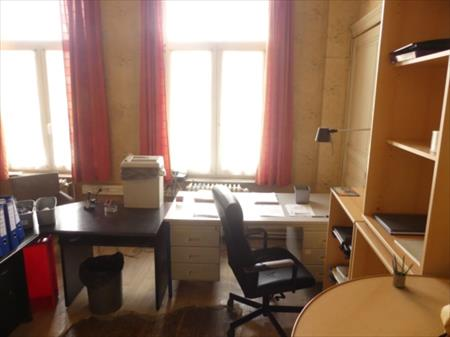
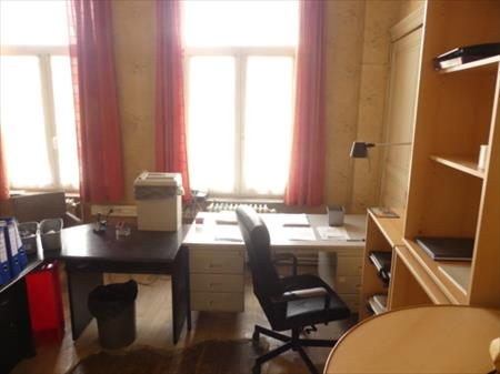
- pencil box (401, 271)
